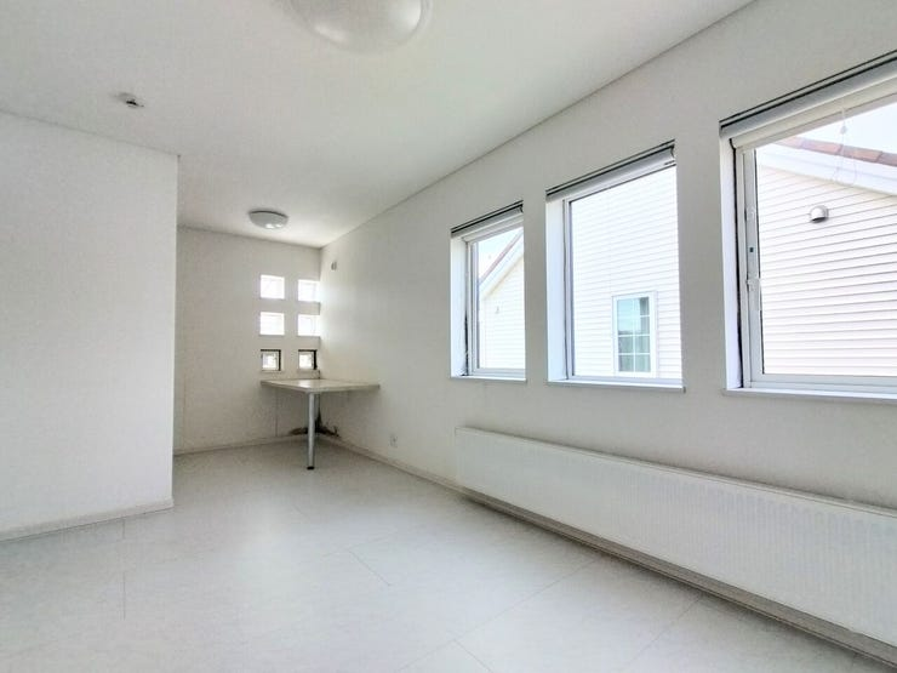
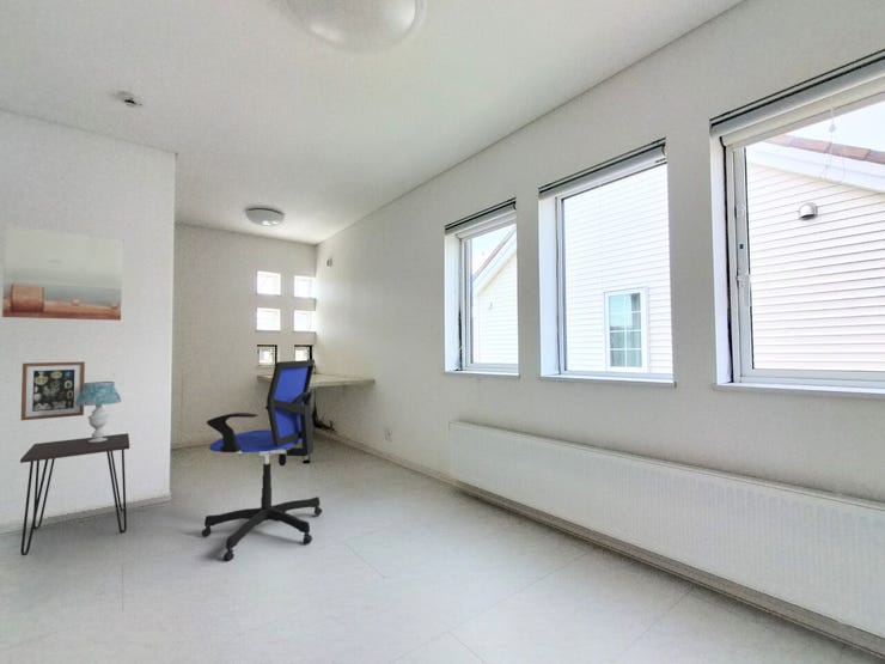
+ office chair (264, 446)
+ wall art (66, 275)
+ table lamp (98, 410)
+ wall art (54, 390)
+ desk (50, 477)
